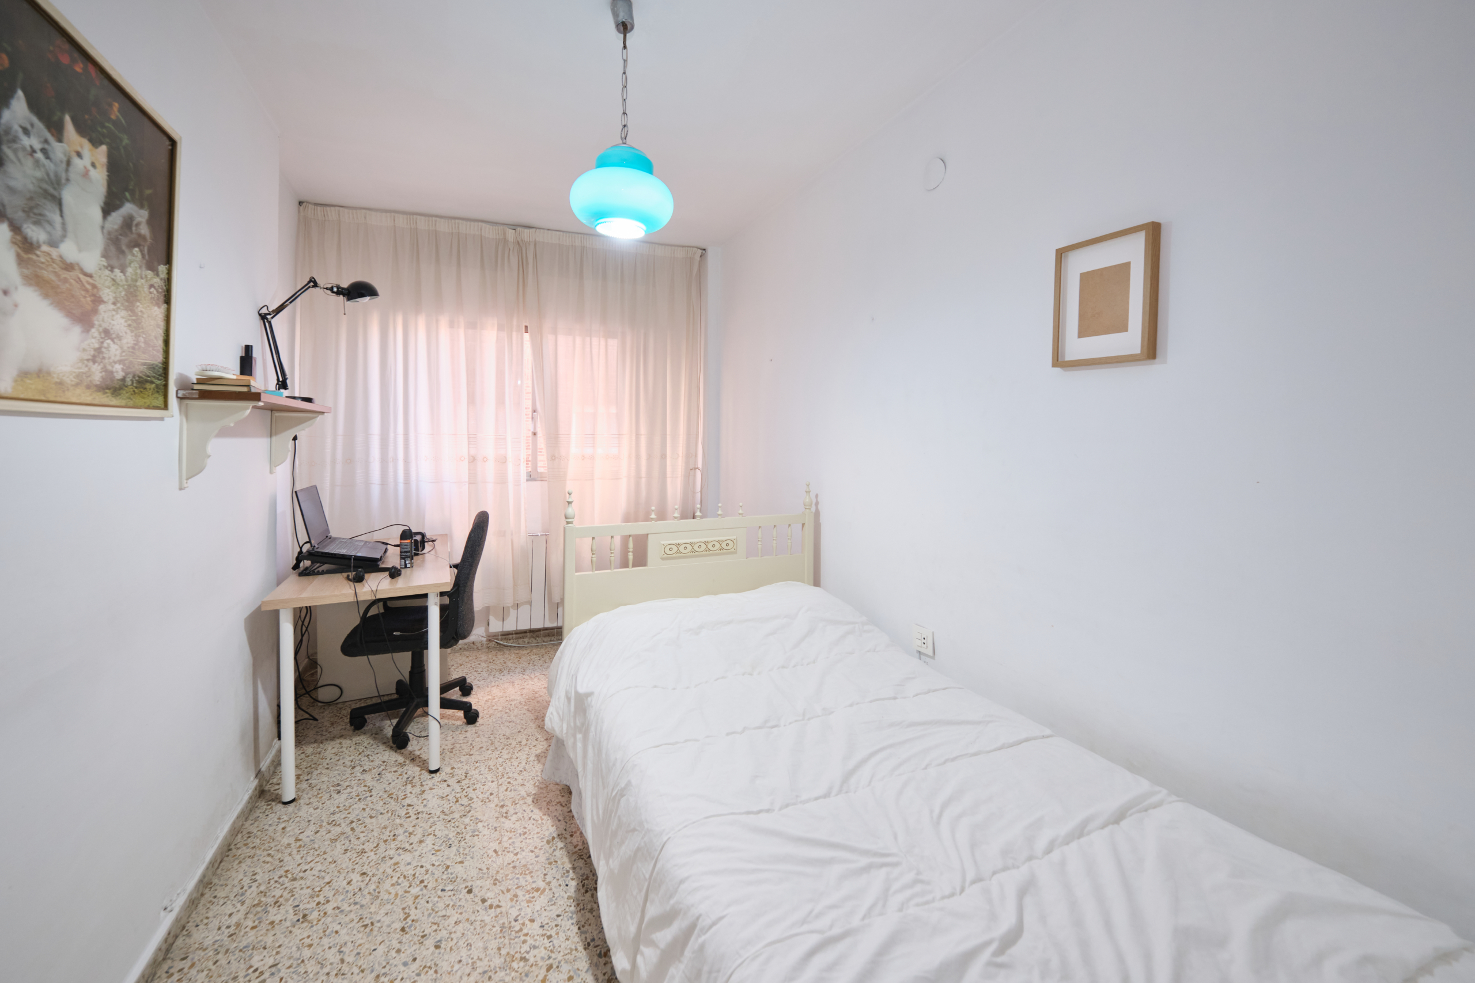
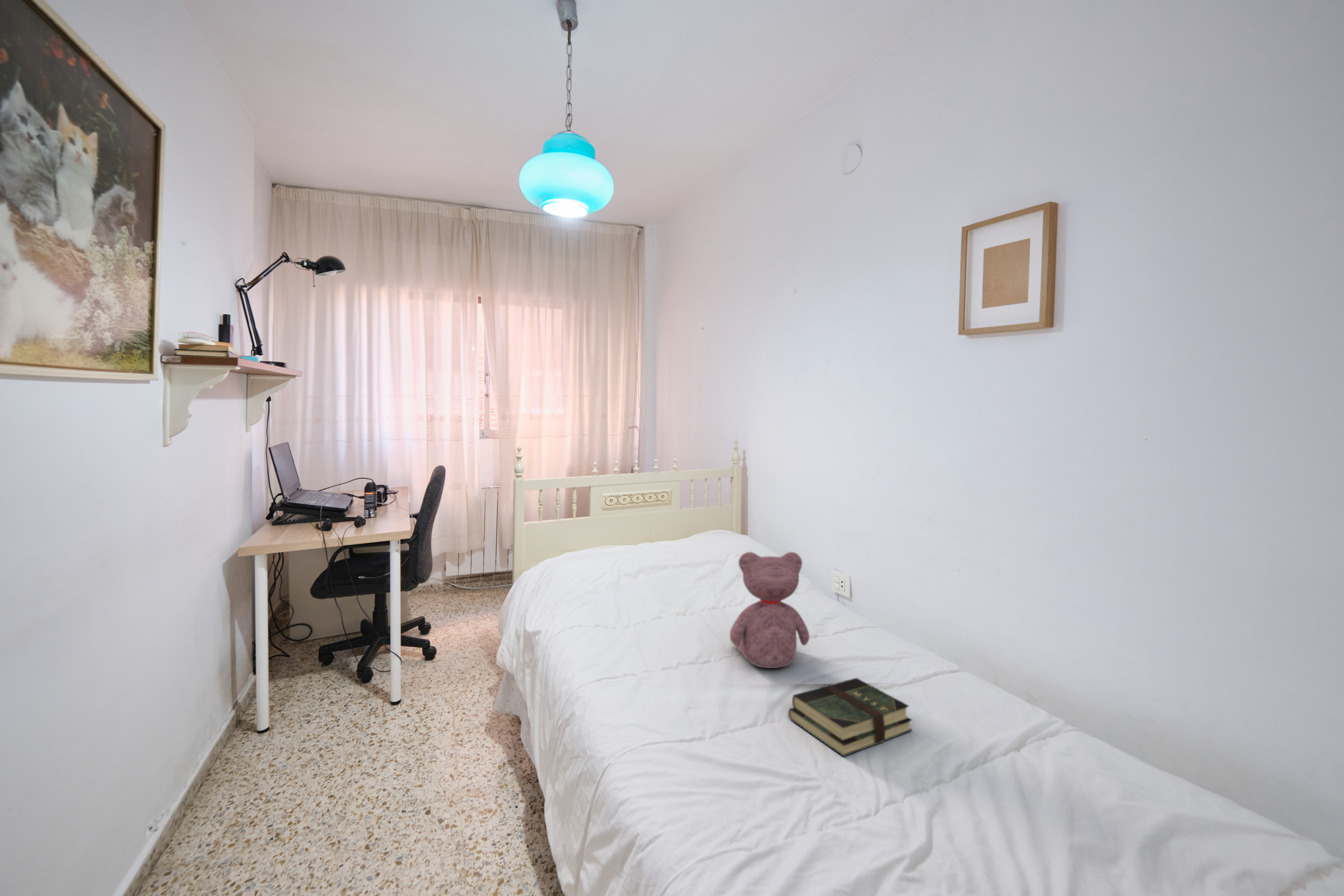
+ teddy bear (766, 604)
+ book (849, 712)
